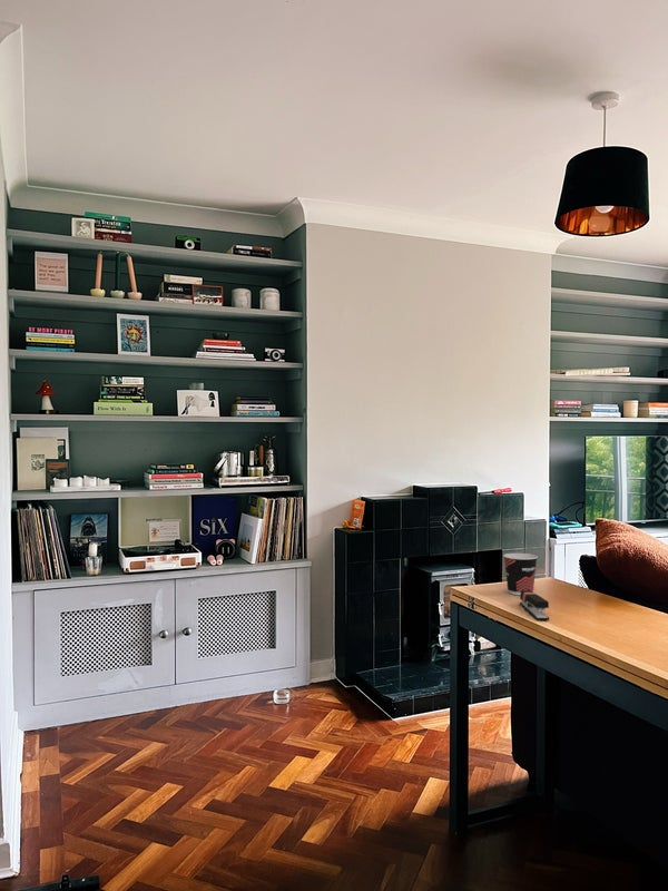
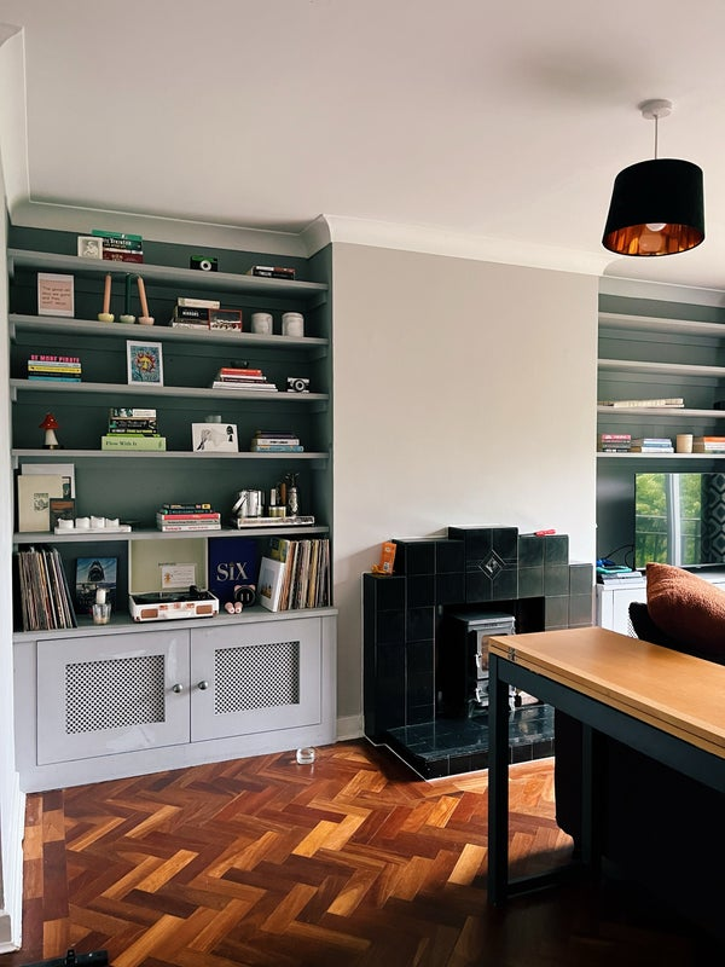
- cup (520, 574)
- stapler (533, 603)
